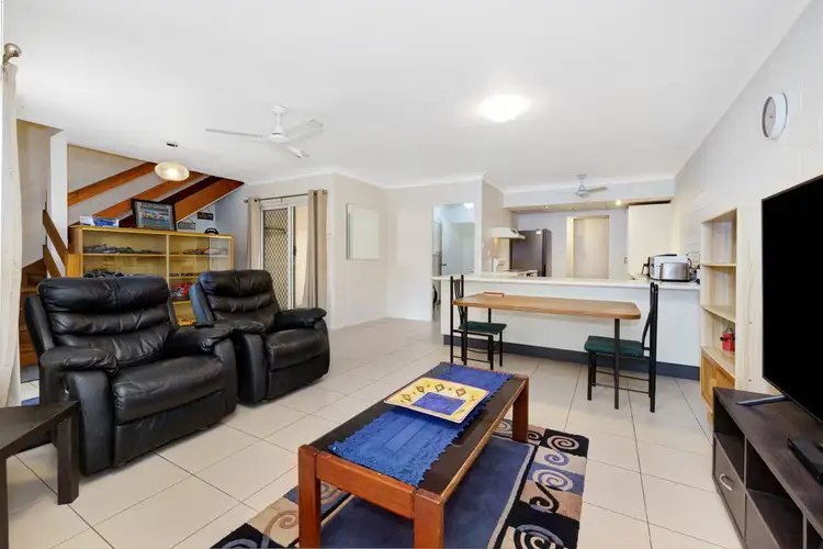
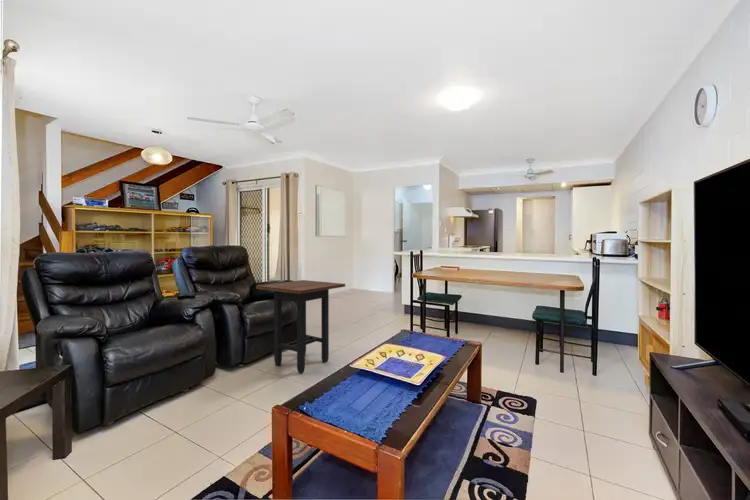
+ side table (301, 323)
